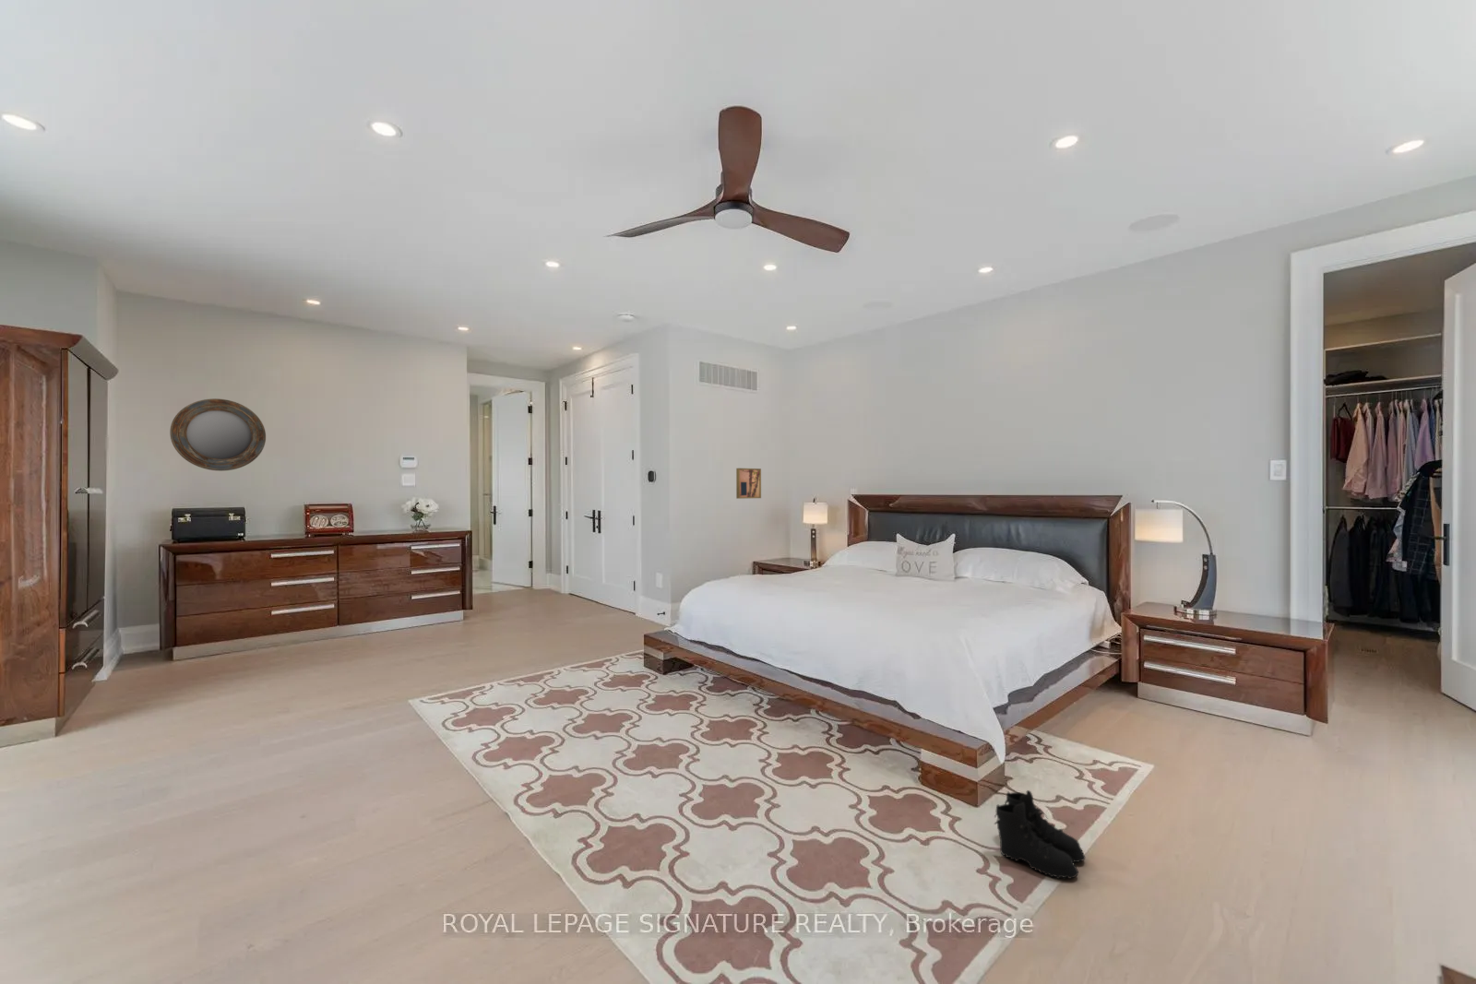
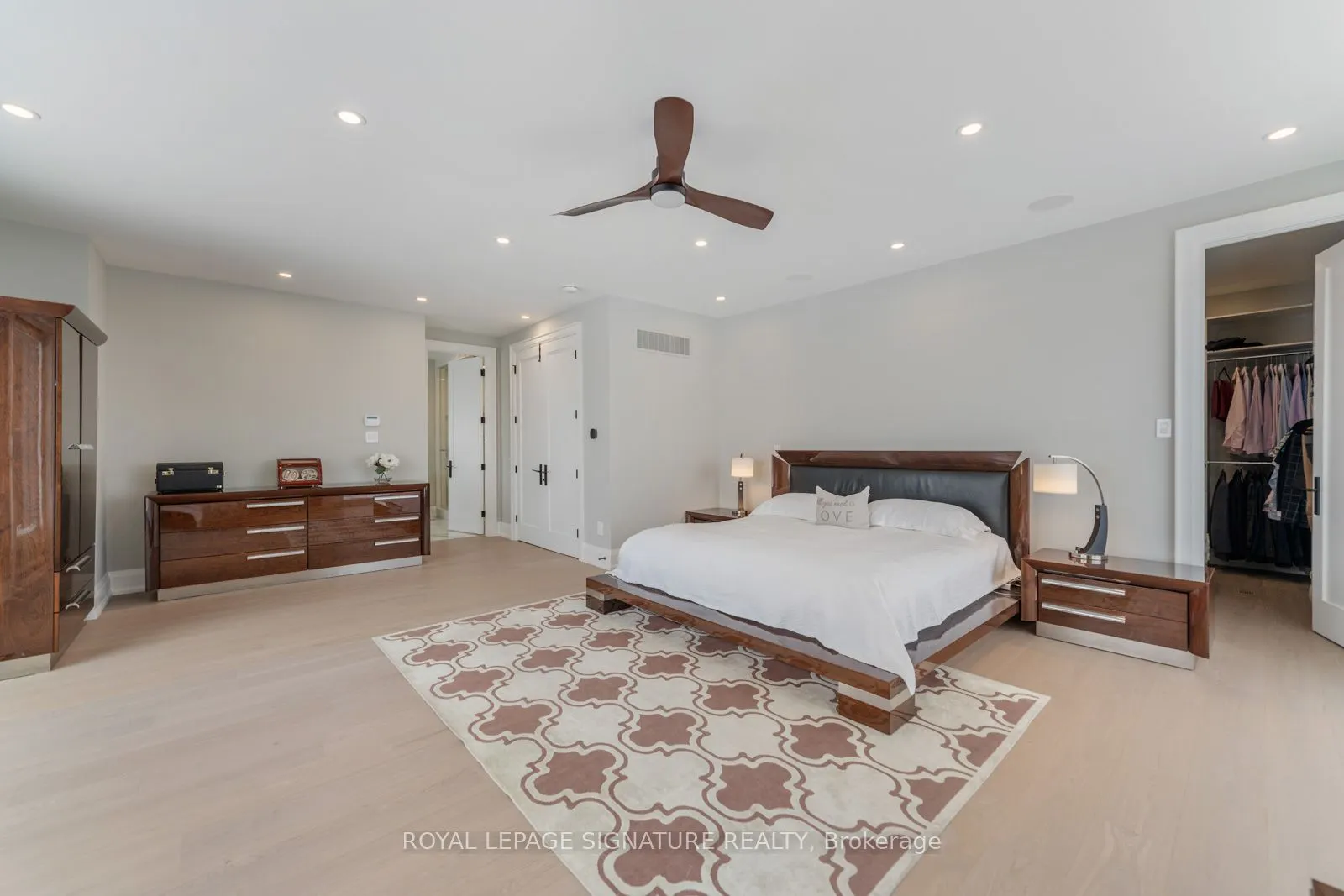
- wall art (748, 483)
- home mirror (220, 435)
- boots (1039, 828)
